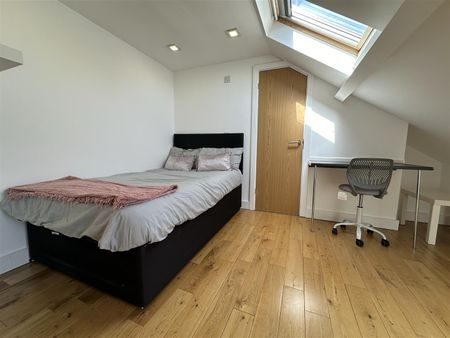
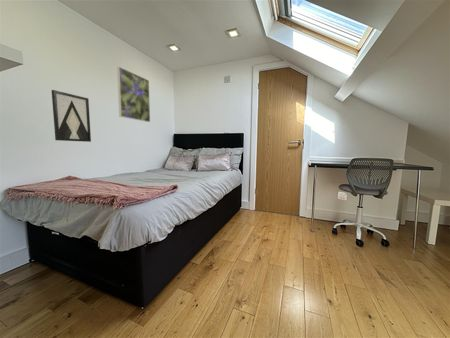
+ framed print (135, 97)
+ wall art (72, 118)
